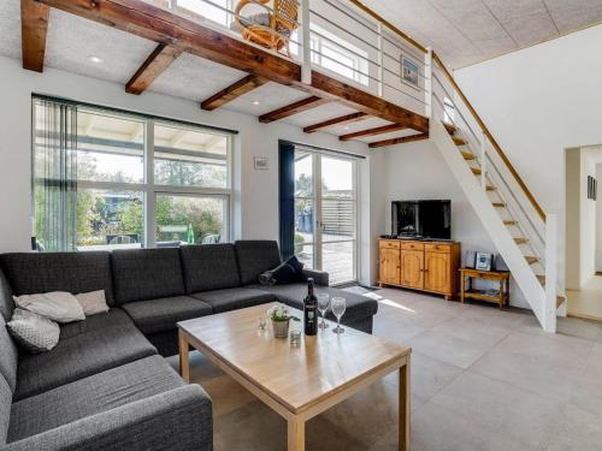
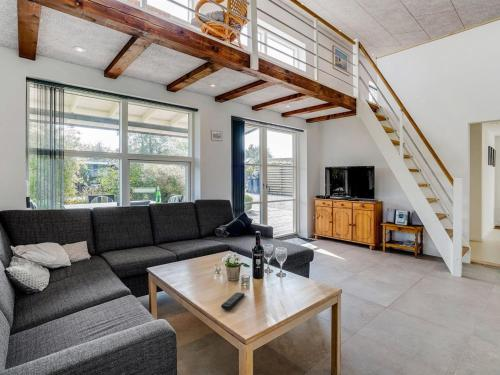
+ remote control (233, 300)
